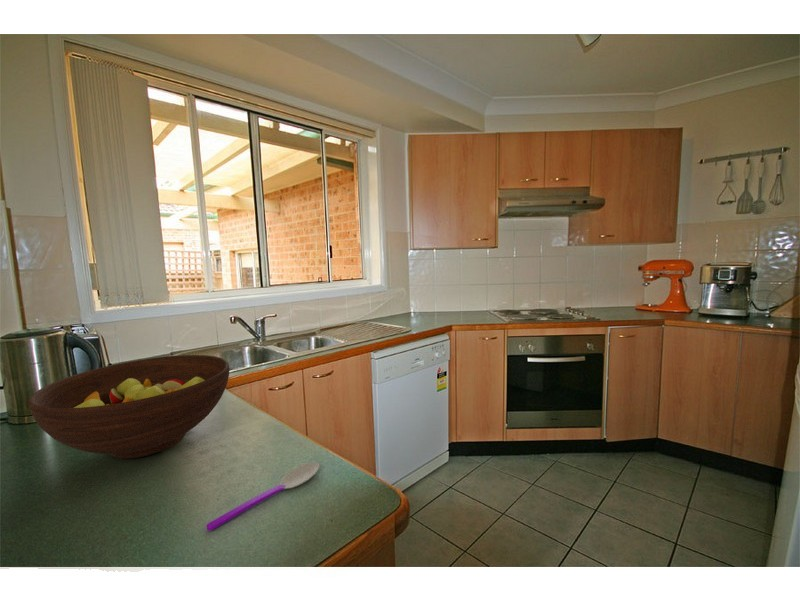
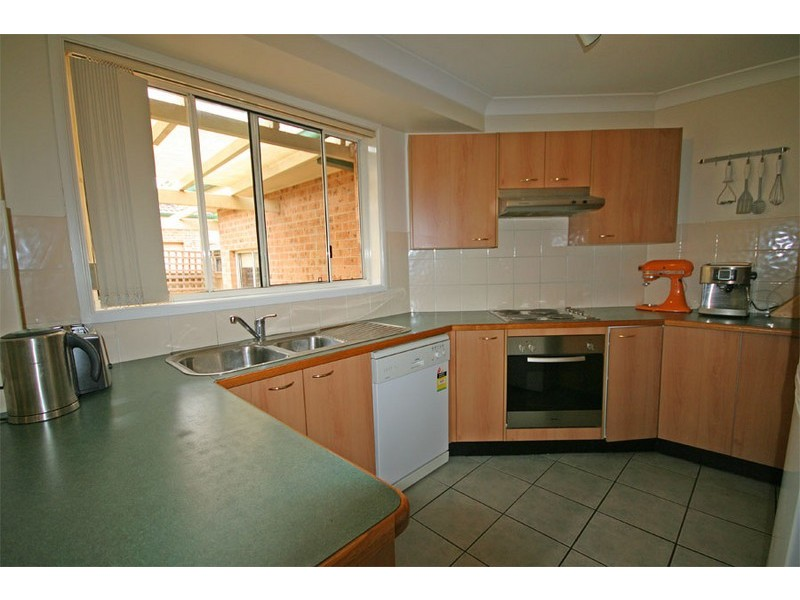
- fruit bowl (146, 410)
- spoon (269, 492)
